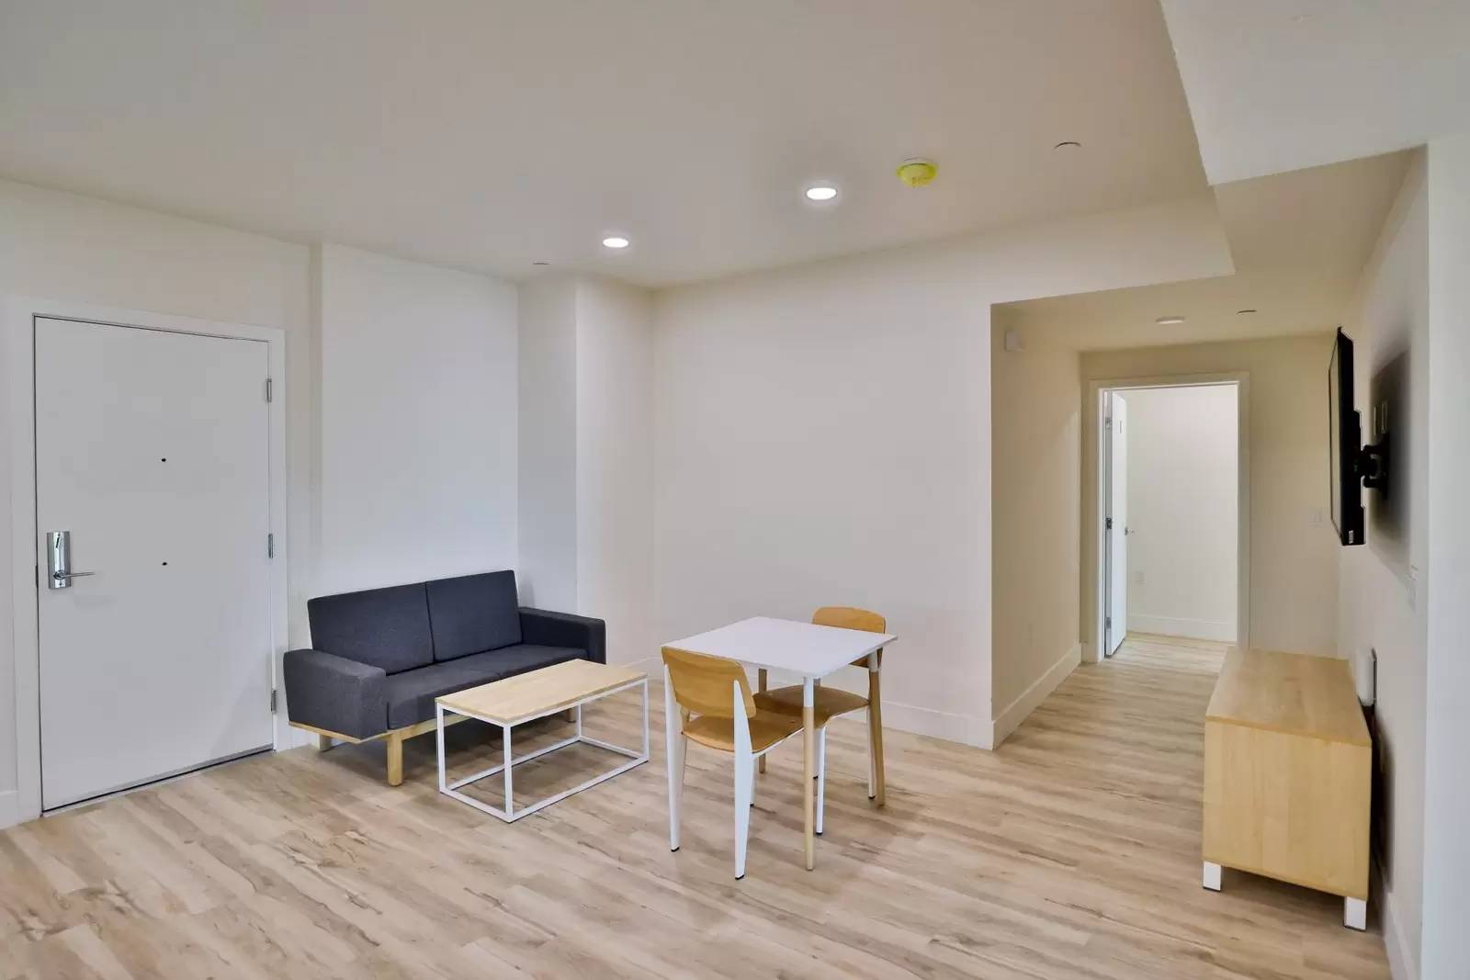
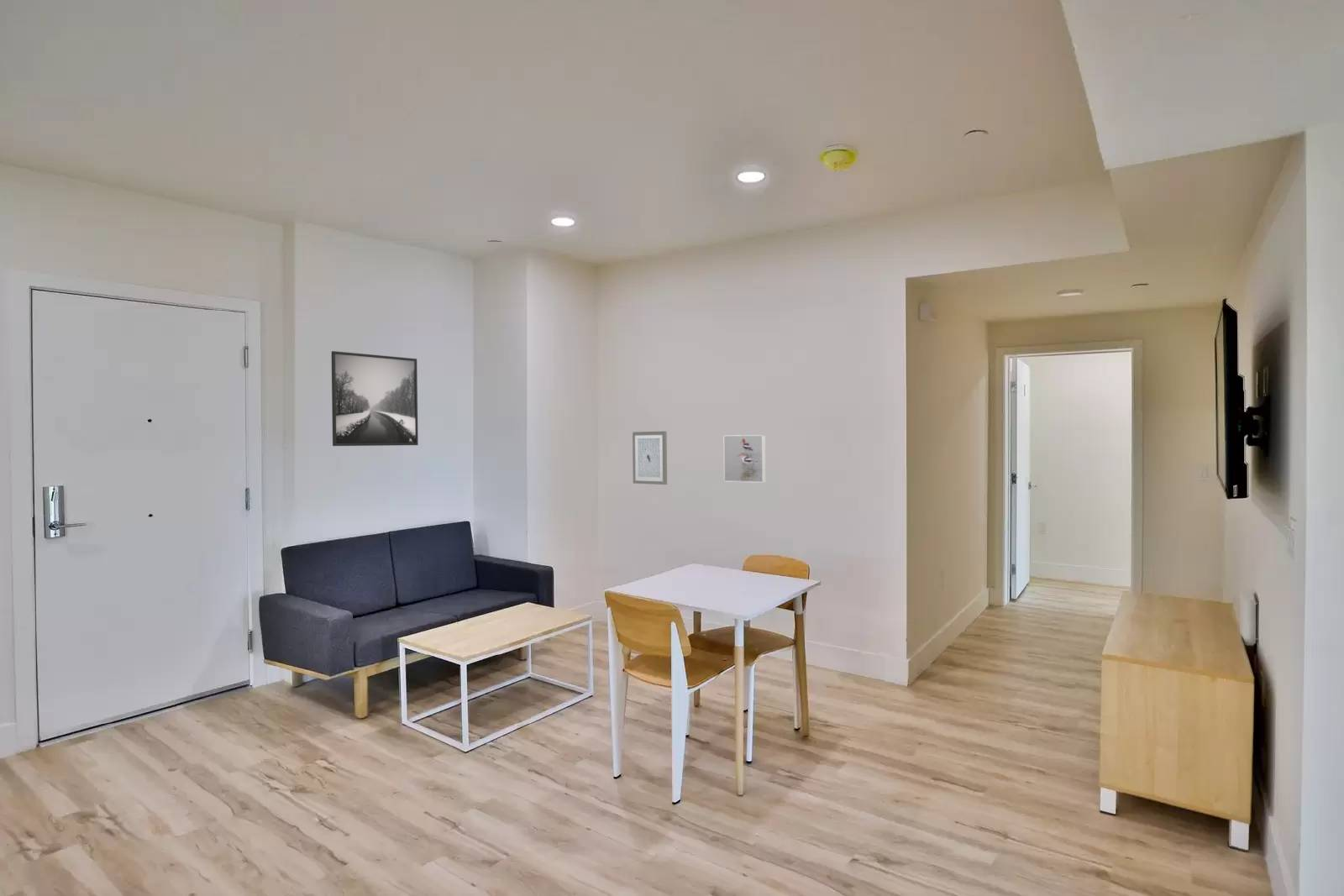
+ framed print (744, 458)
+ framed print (376, 400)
+ wall art (649, 458)
